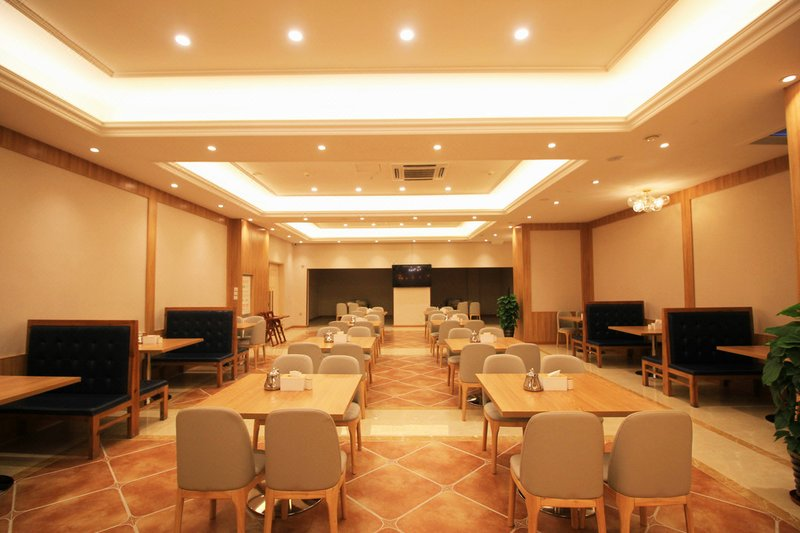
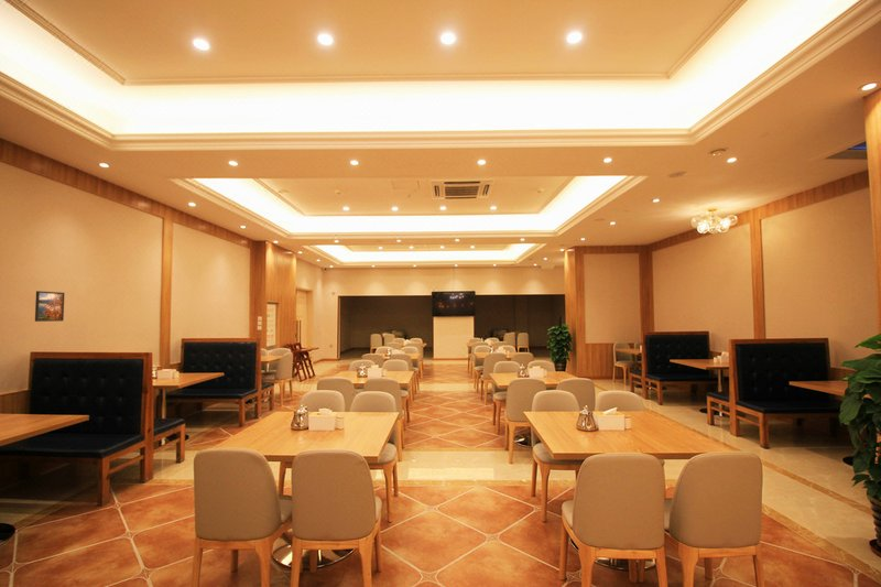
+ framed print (50, 306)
